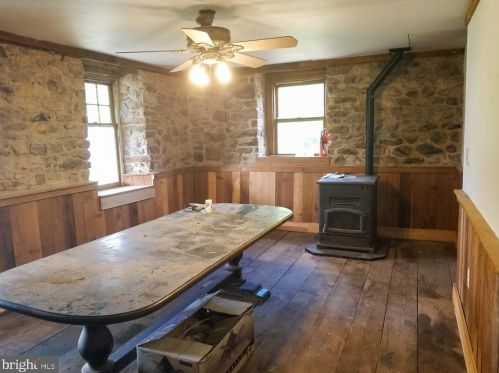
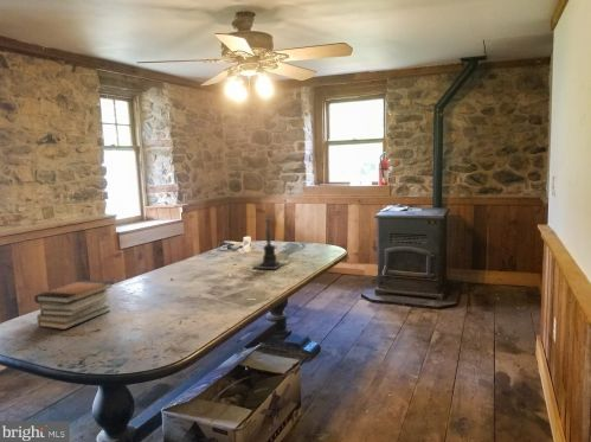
+ book stack (76, 302)
+ candle holder (268, 238)
